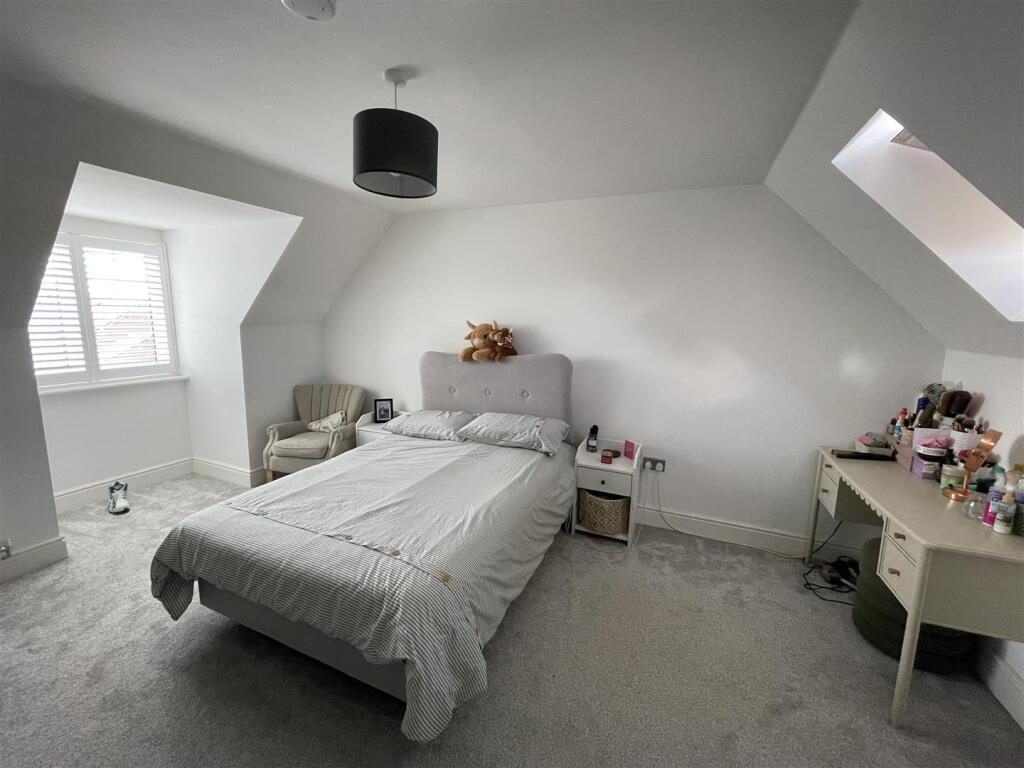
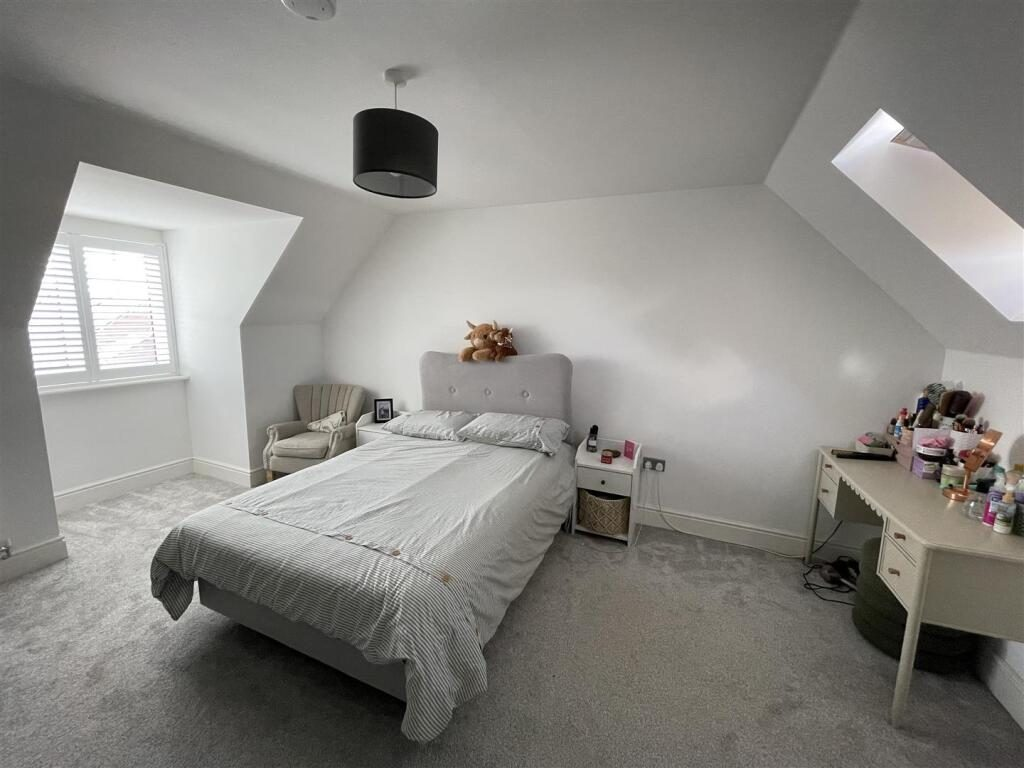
- sneaker (118, 495)
